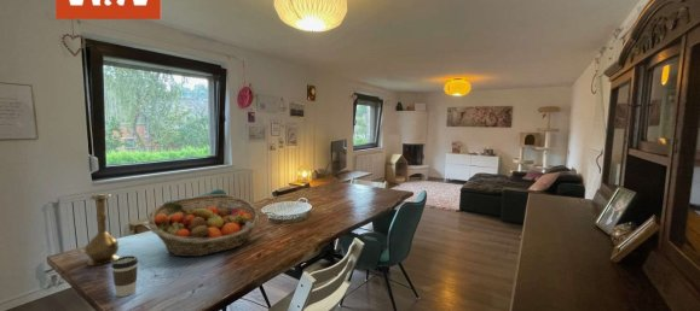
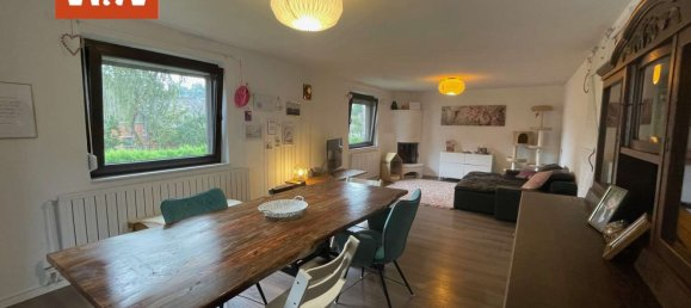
- vase (102, 228)
- fruit basket (208, 222)
- coffee cup (125, 276)
